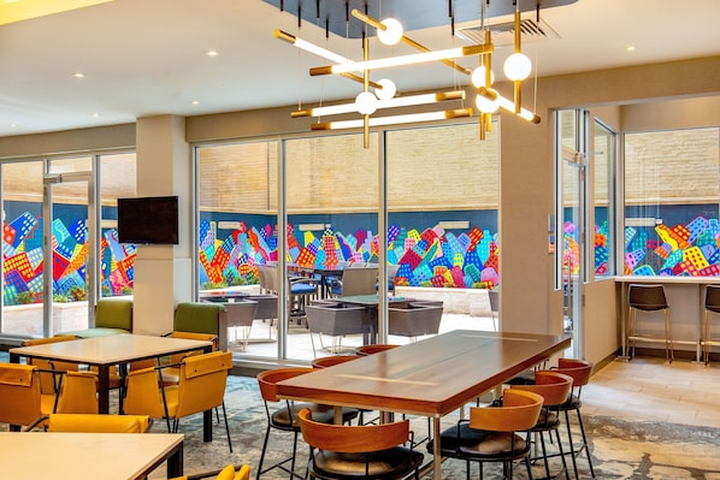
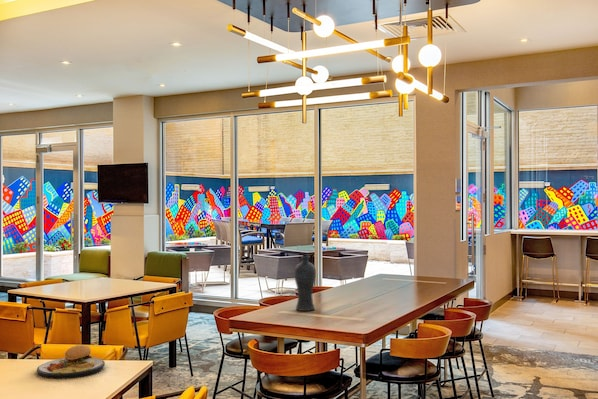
+ vase (305, 282)
+ plate (71, 353)
